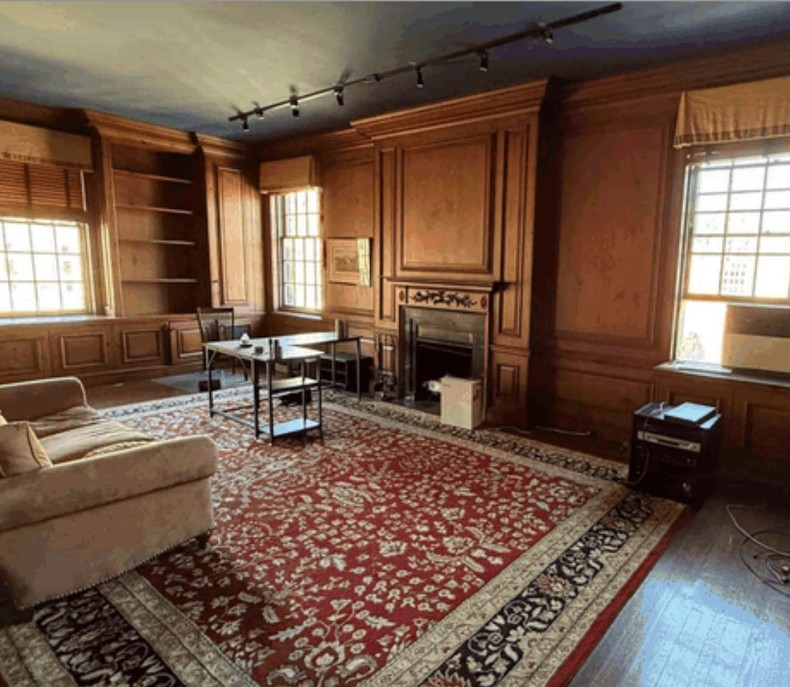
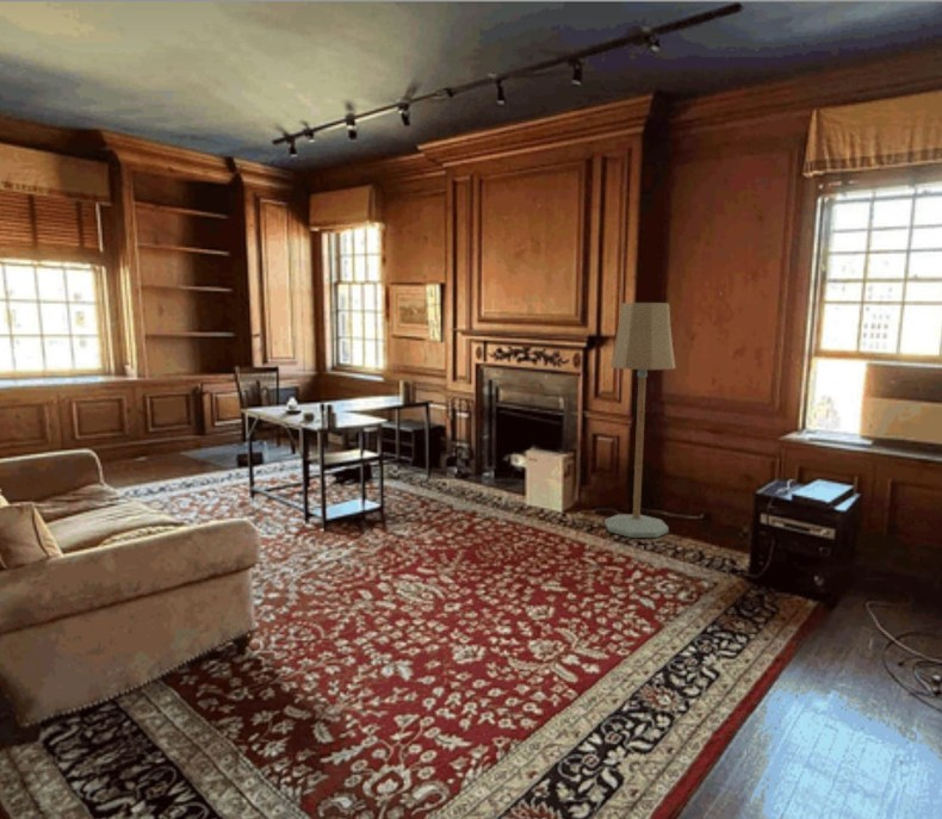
+ floor lamp (640, 418)
